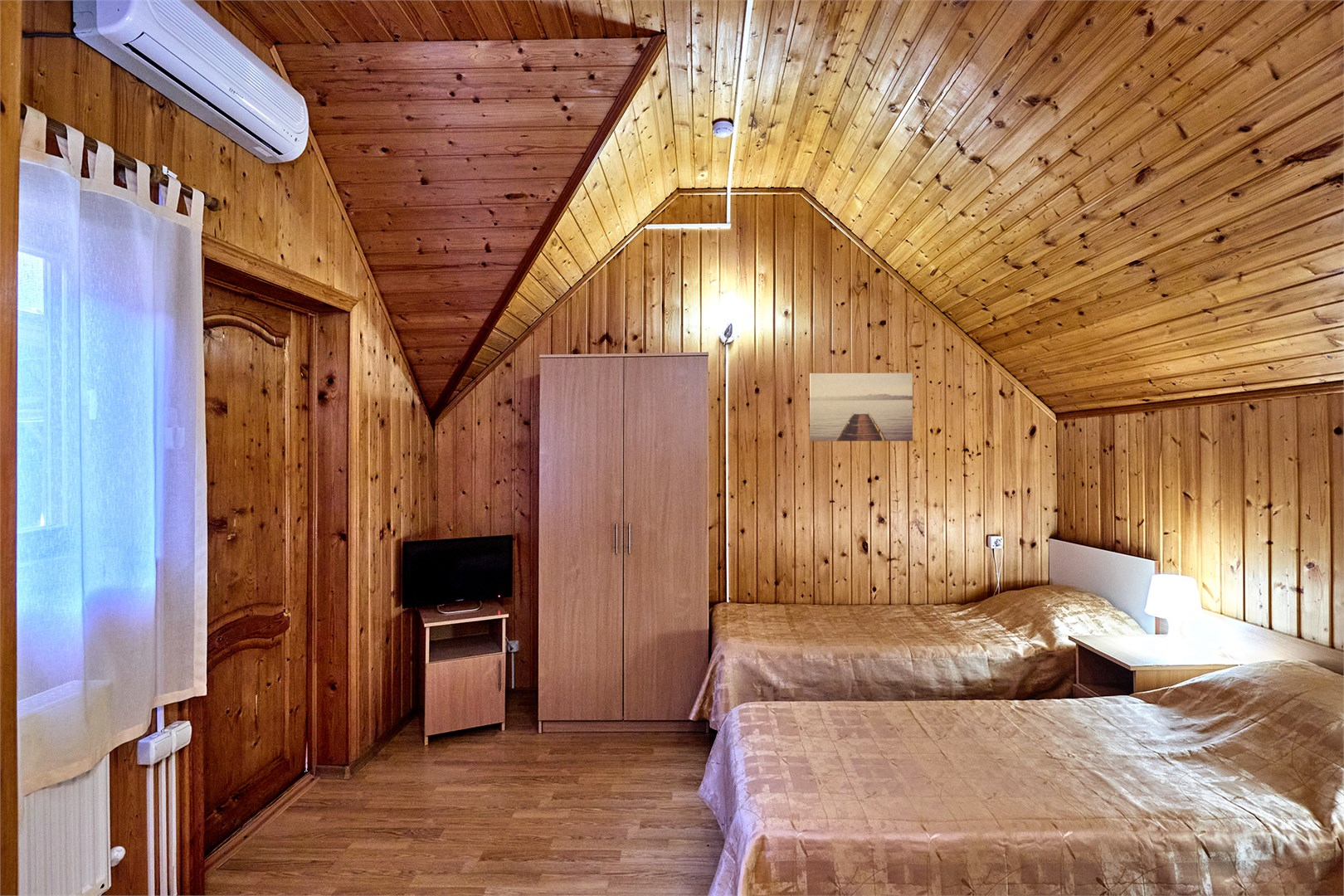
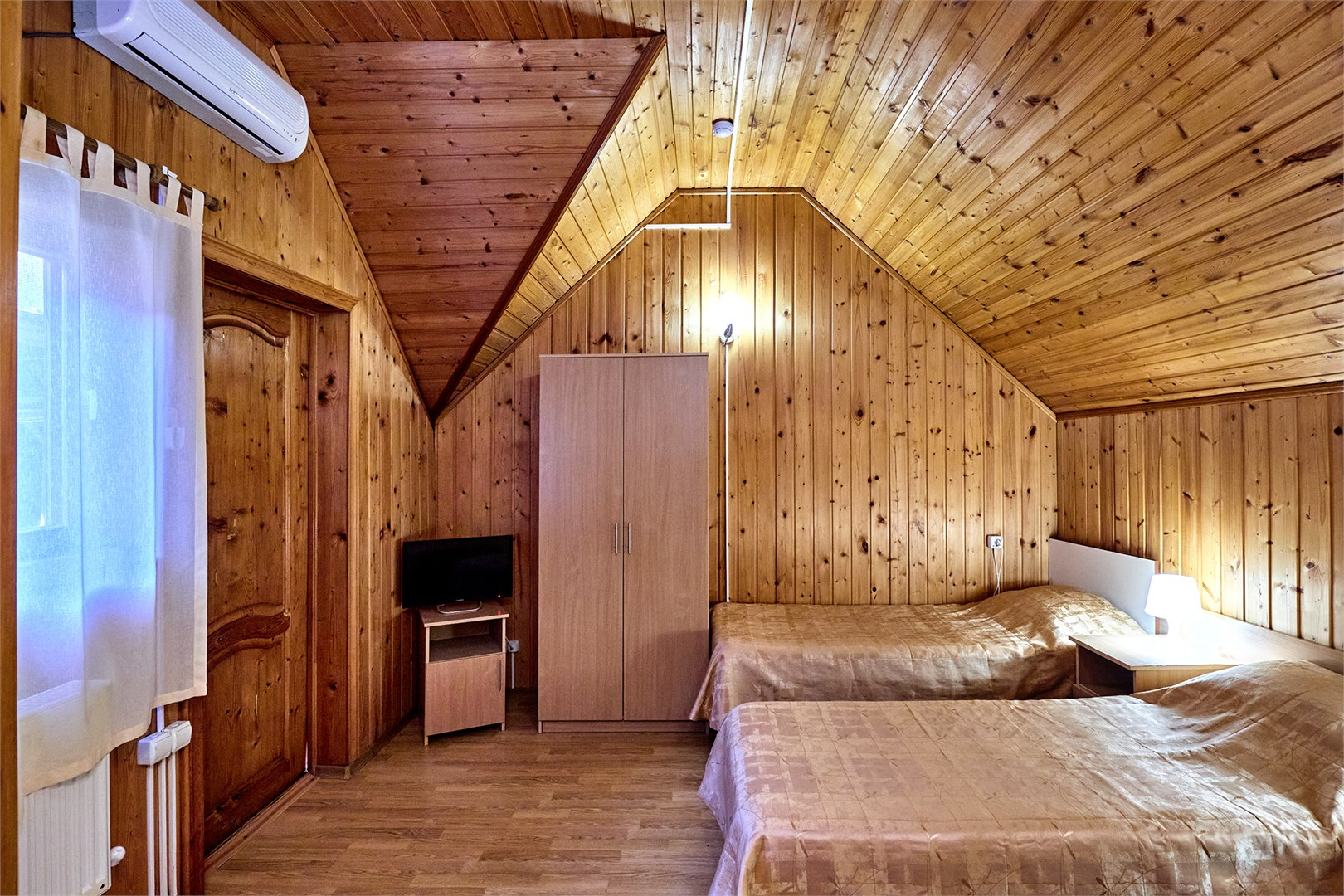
- wall art (860, 407)
